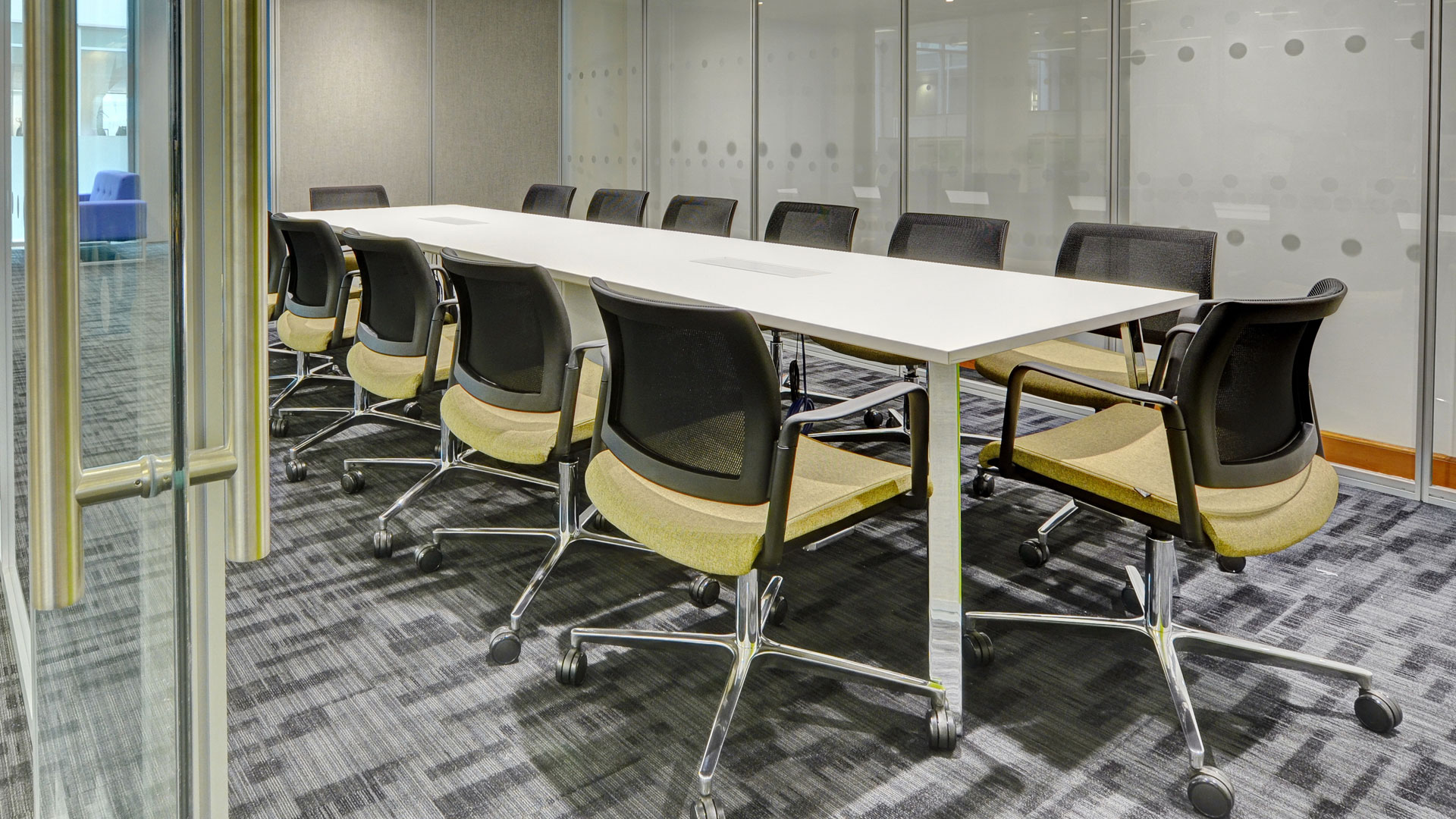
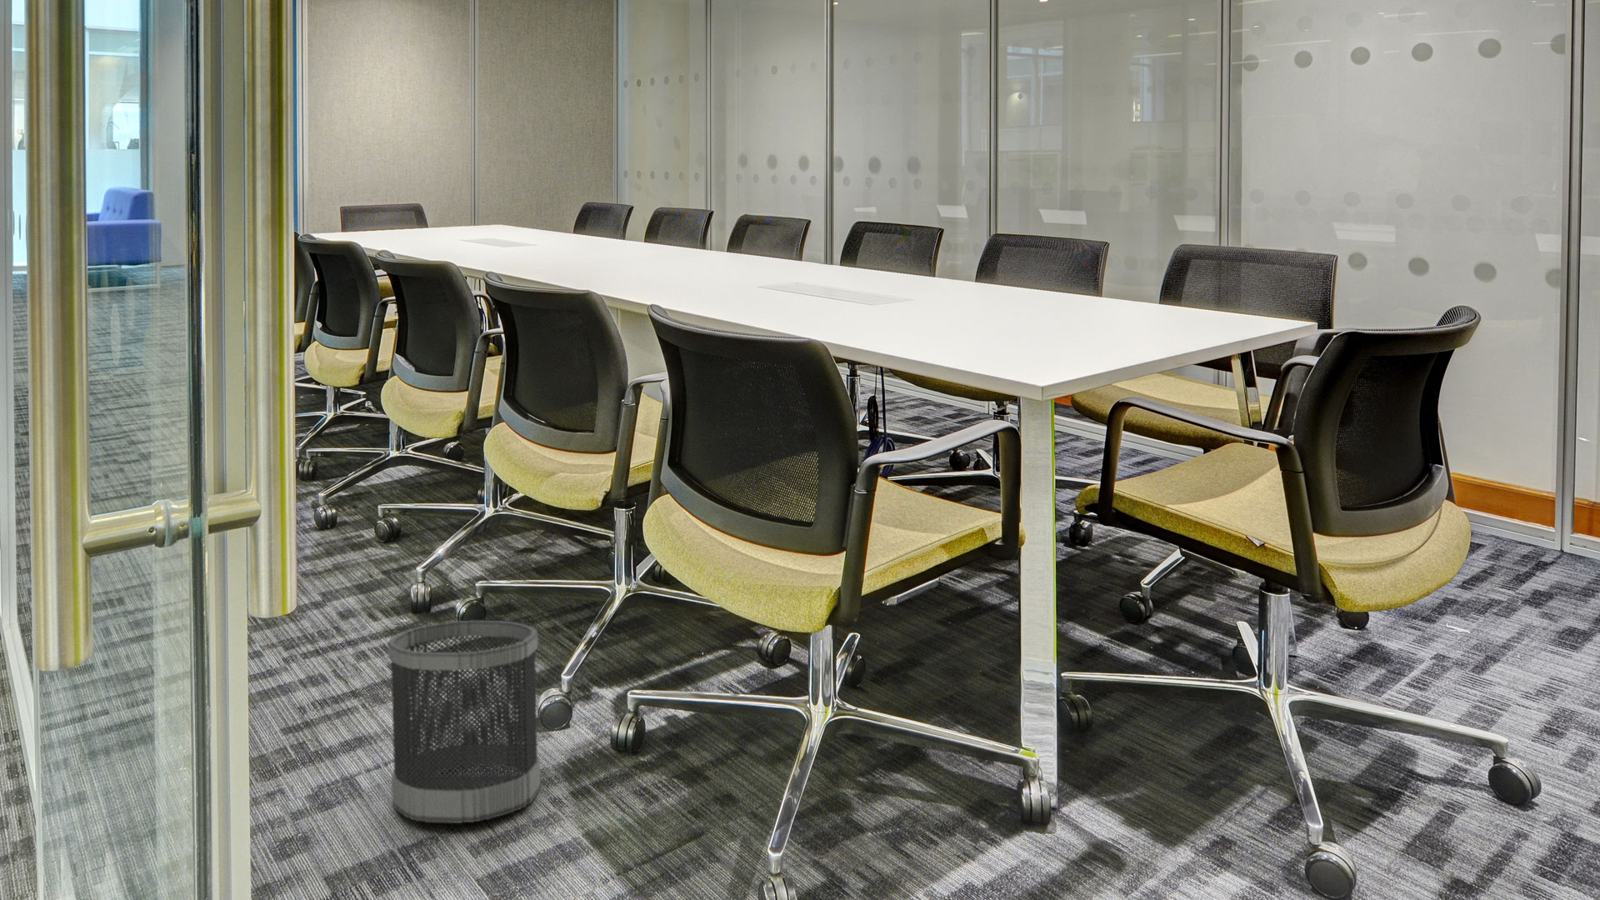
+ wastebasket (466, 715)
